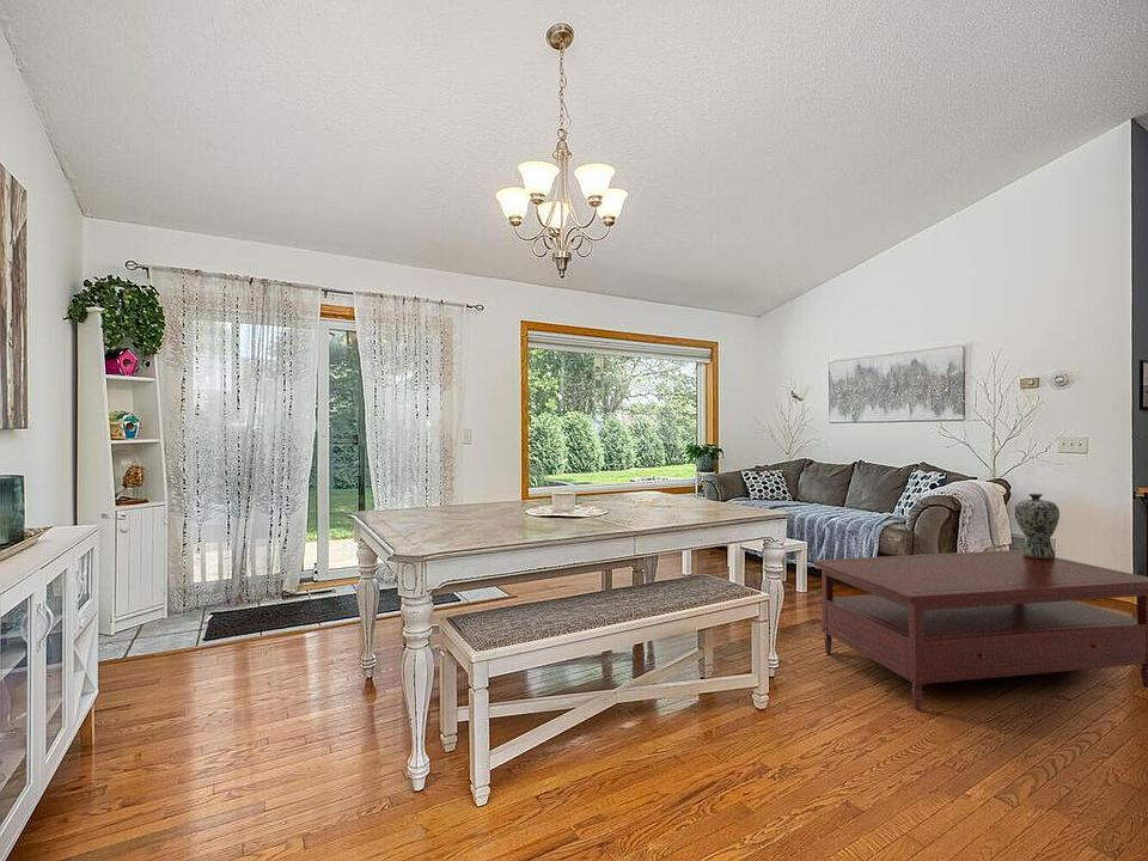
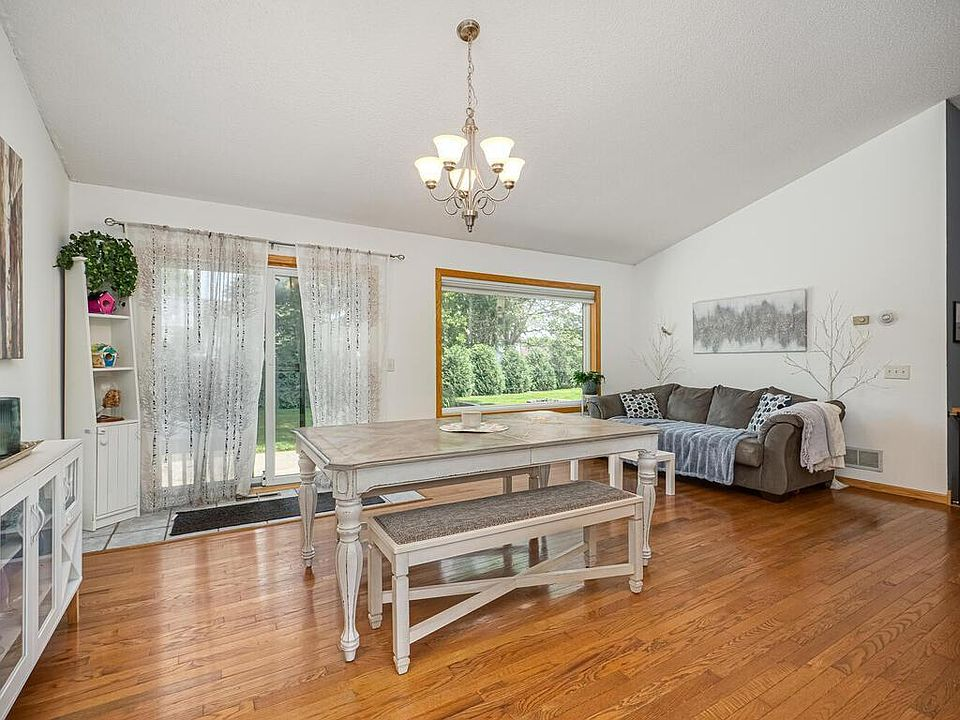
- vase (1037, 525)
- coffee table (973, 619)
